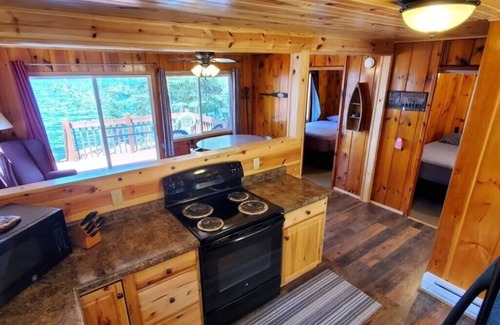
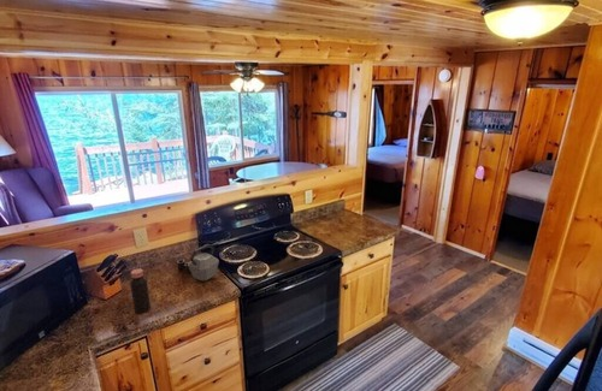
+ bottle (140, 290)
+ kettle (194, 259)
